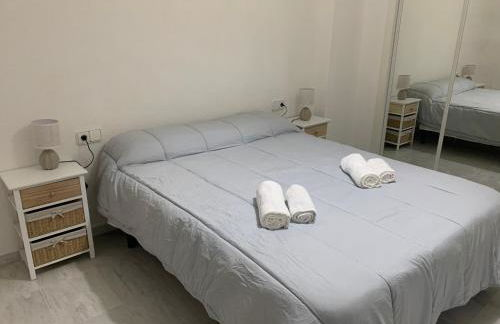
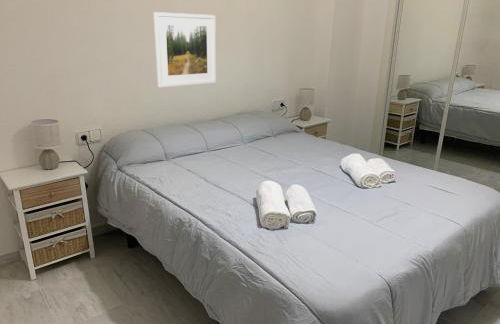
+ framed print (187, 50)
